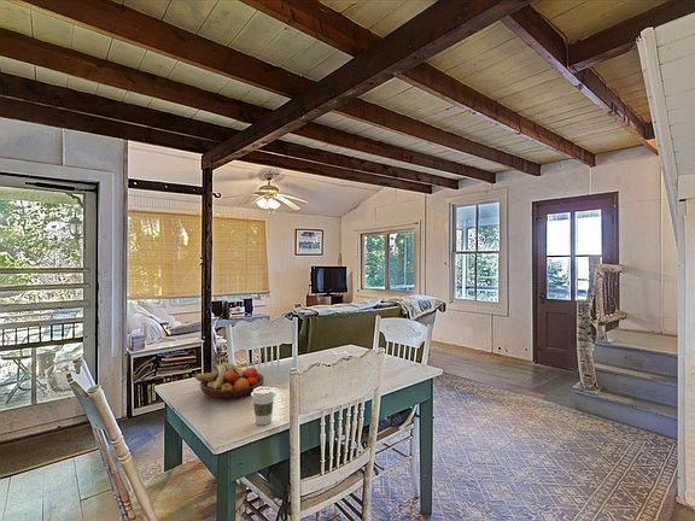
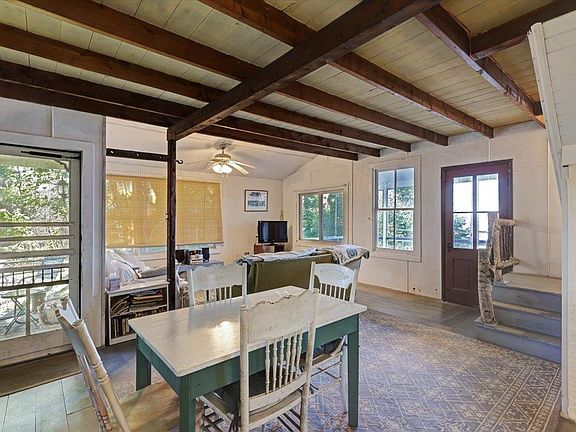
- fruit bowl (232, 377)
- coffee cup (263, 405)
